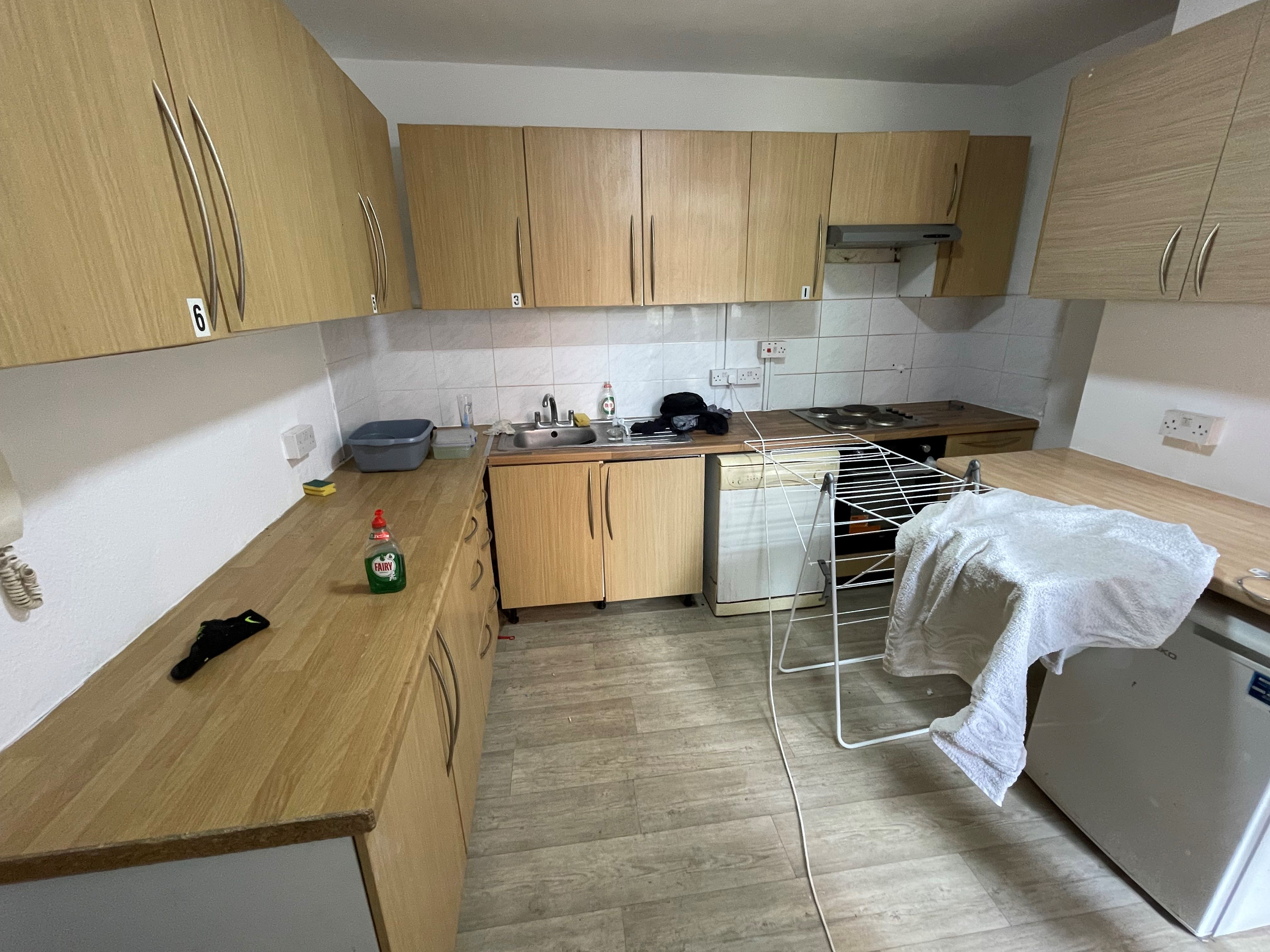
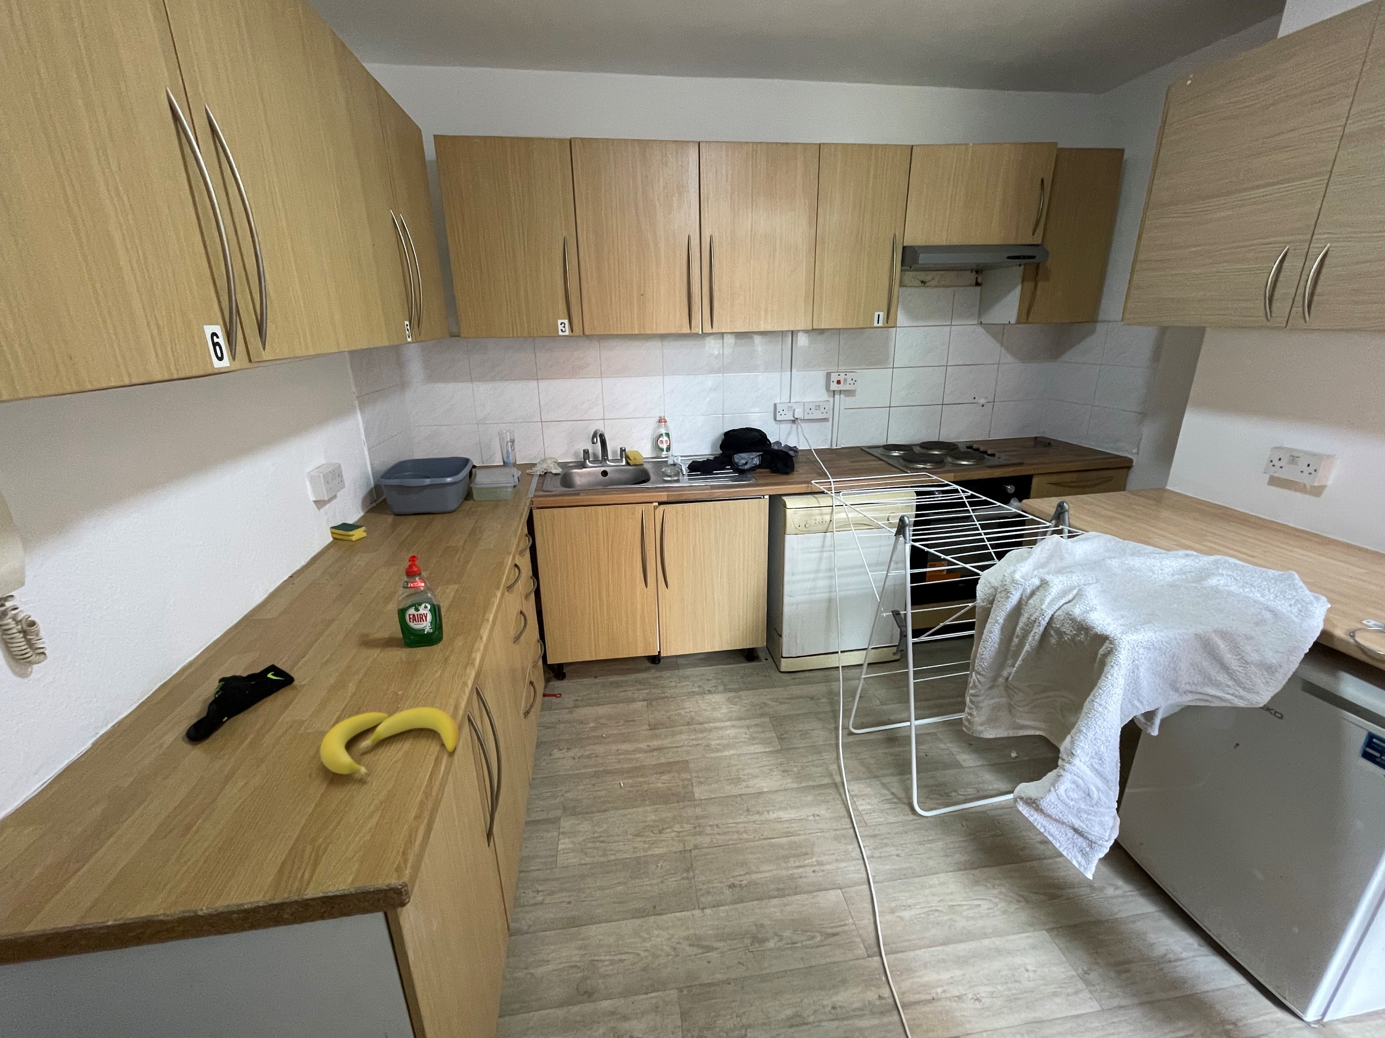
+ banana (388, 736)
